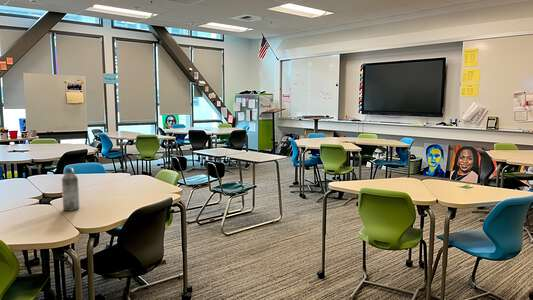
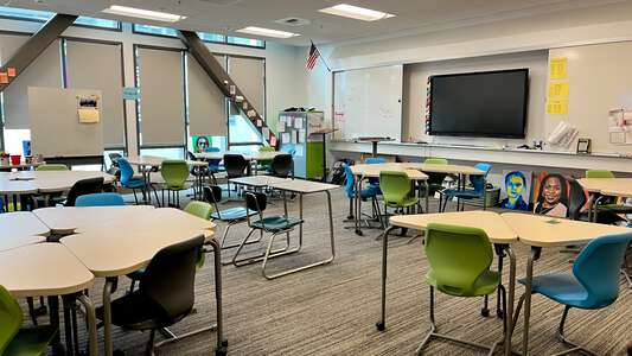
- water bottle (70, 188)
